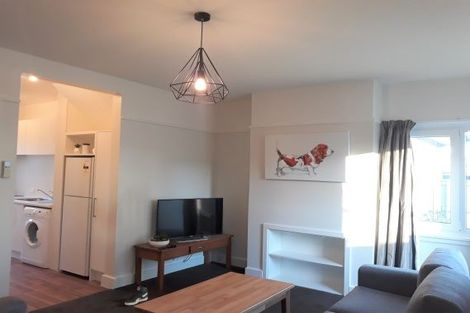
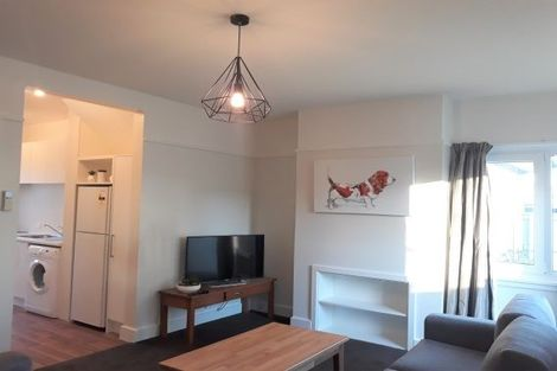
- sneaker (136, 294)
